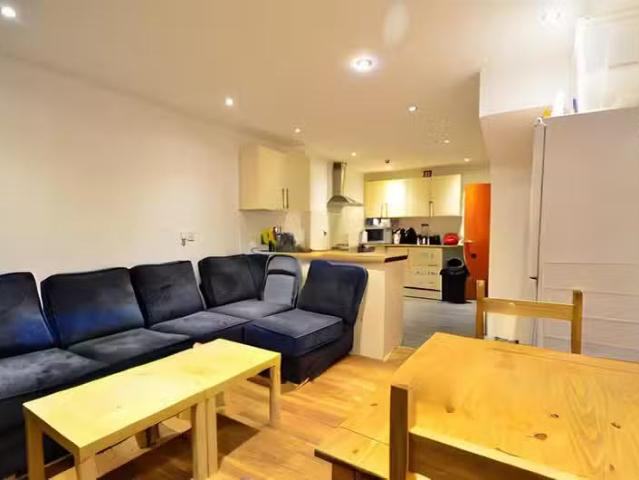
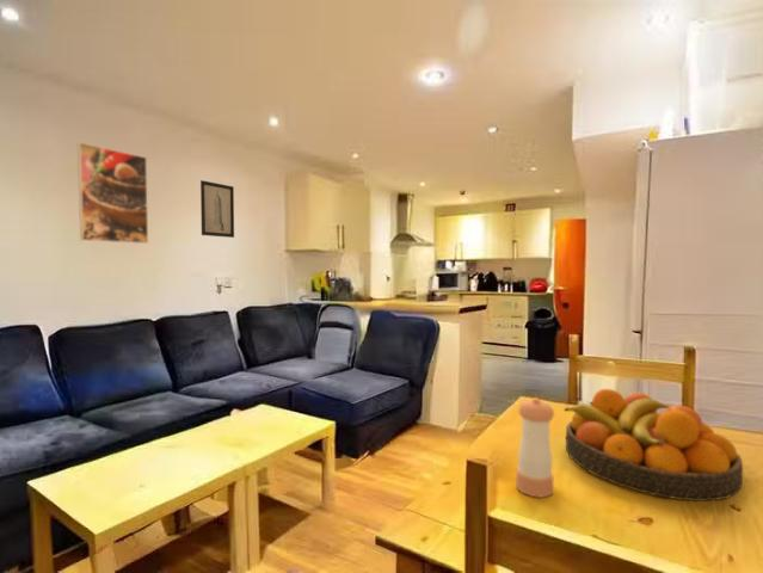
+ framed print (115, 196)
+ fruit bowl (646, 429)
+ pepper shaker (535, 443)
+ wall art (217, 210)
